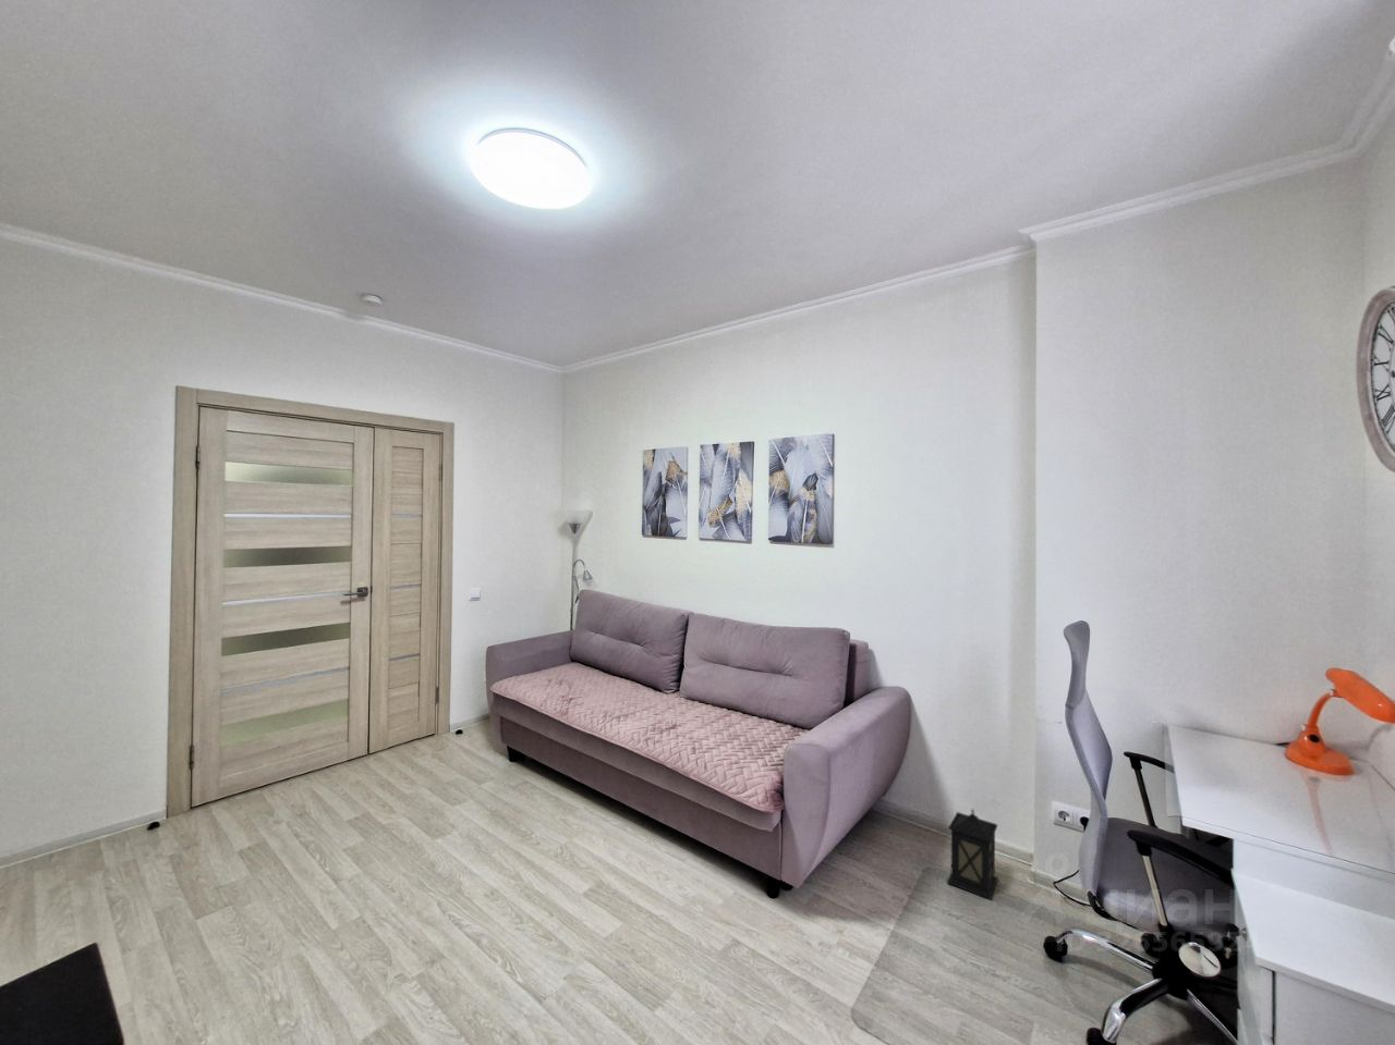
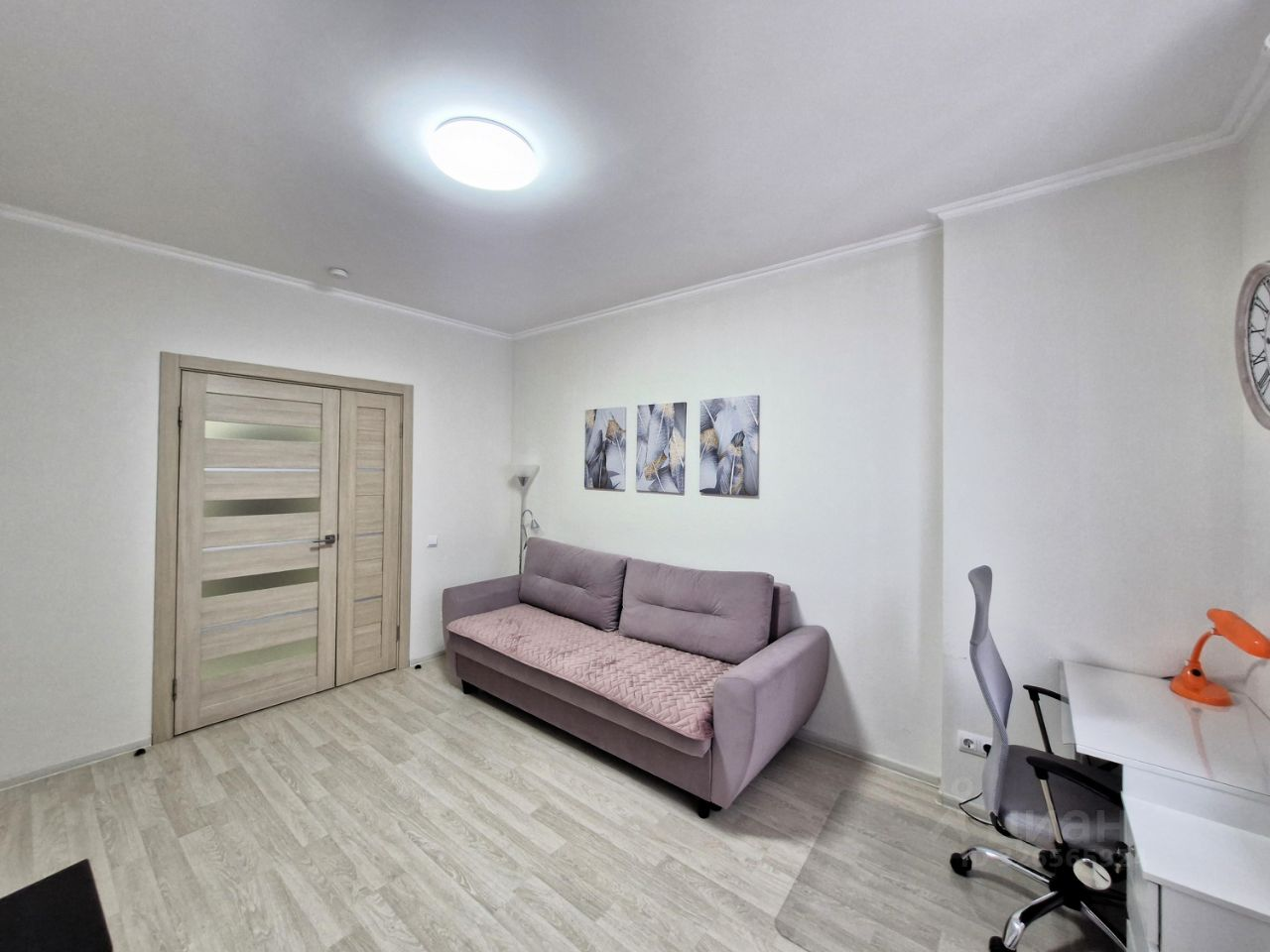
- lantern (972, 845)
